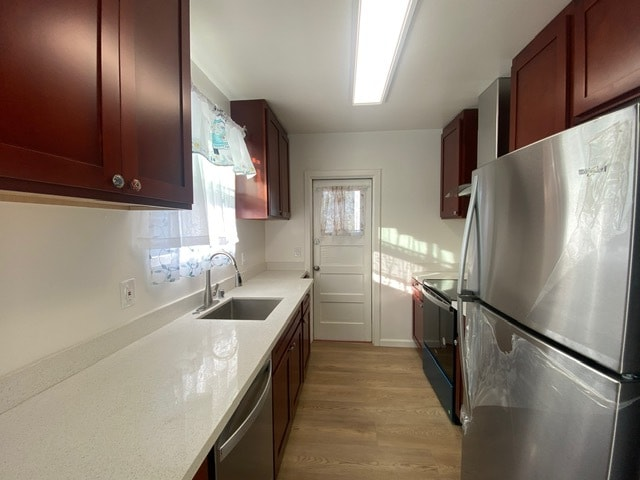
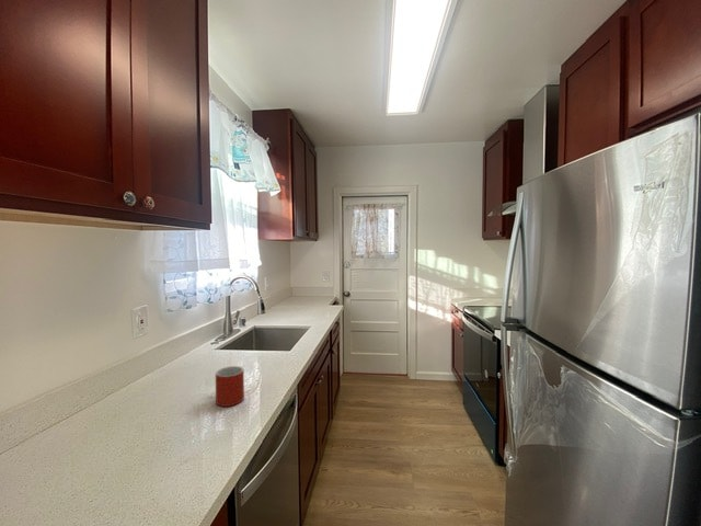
+ mug (226, 384)
